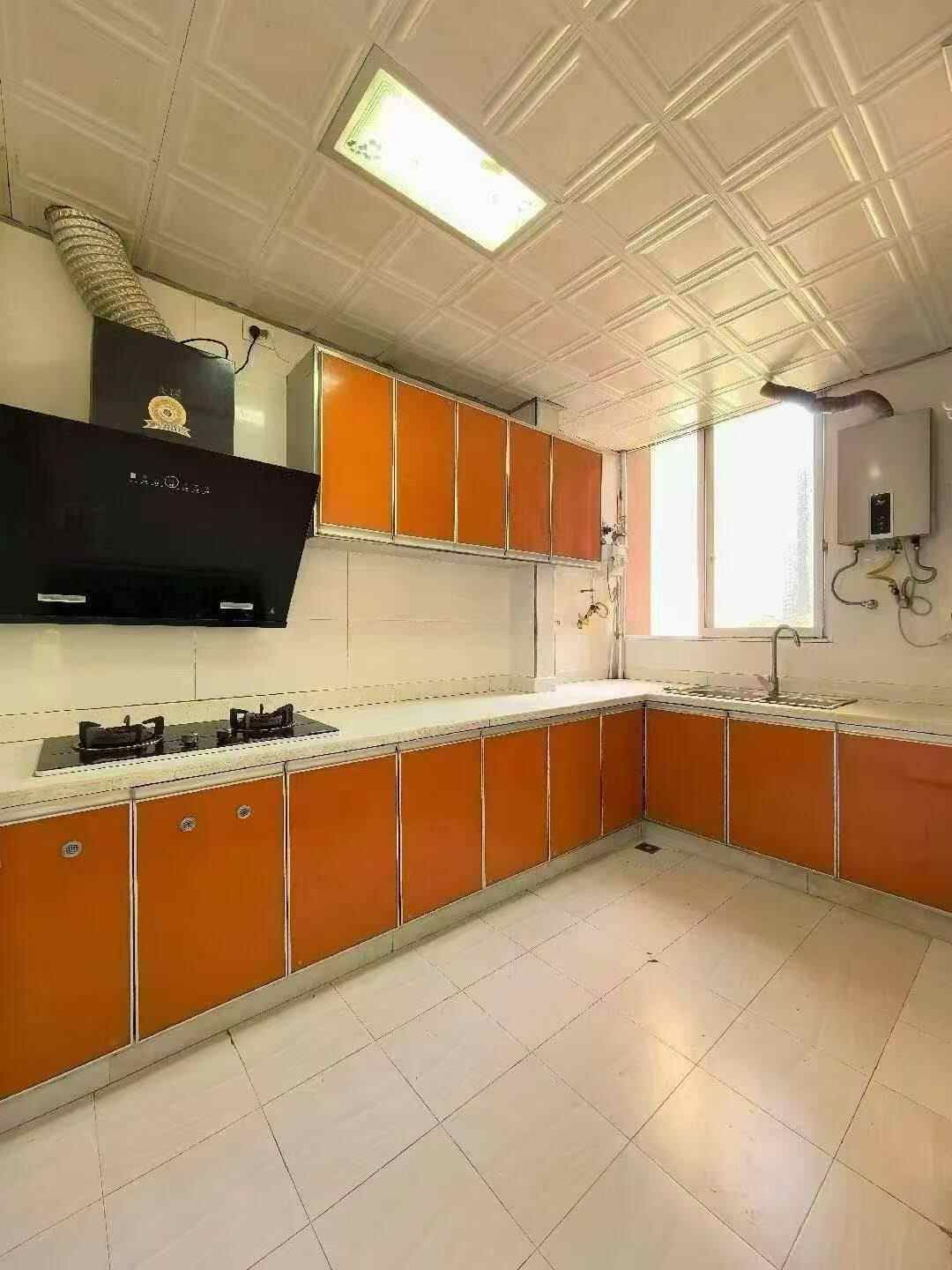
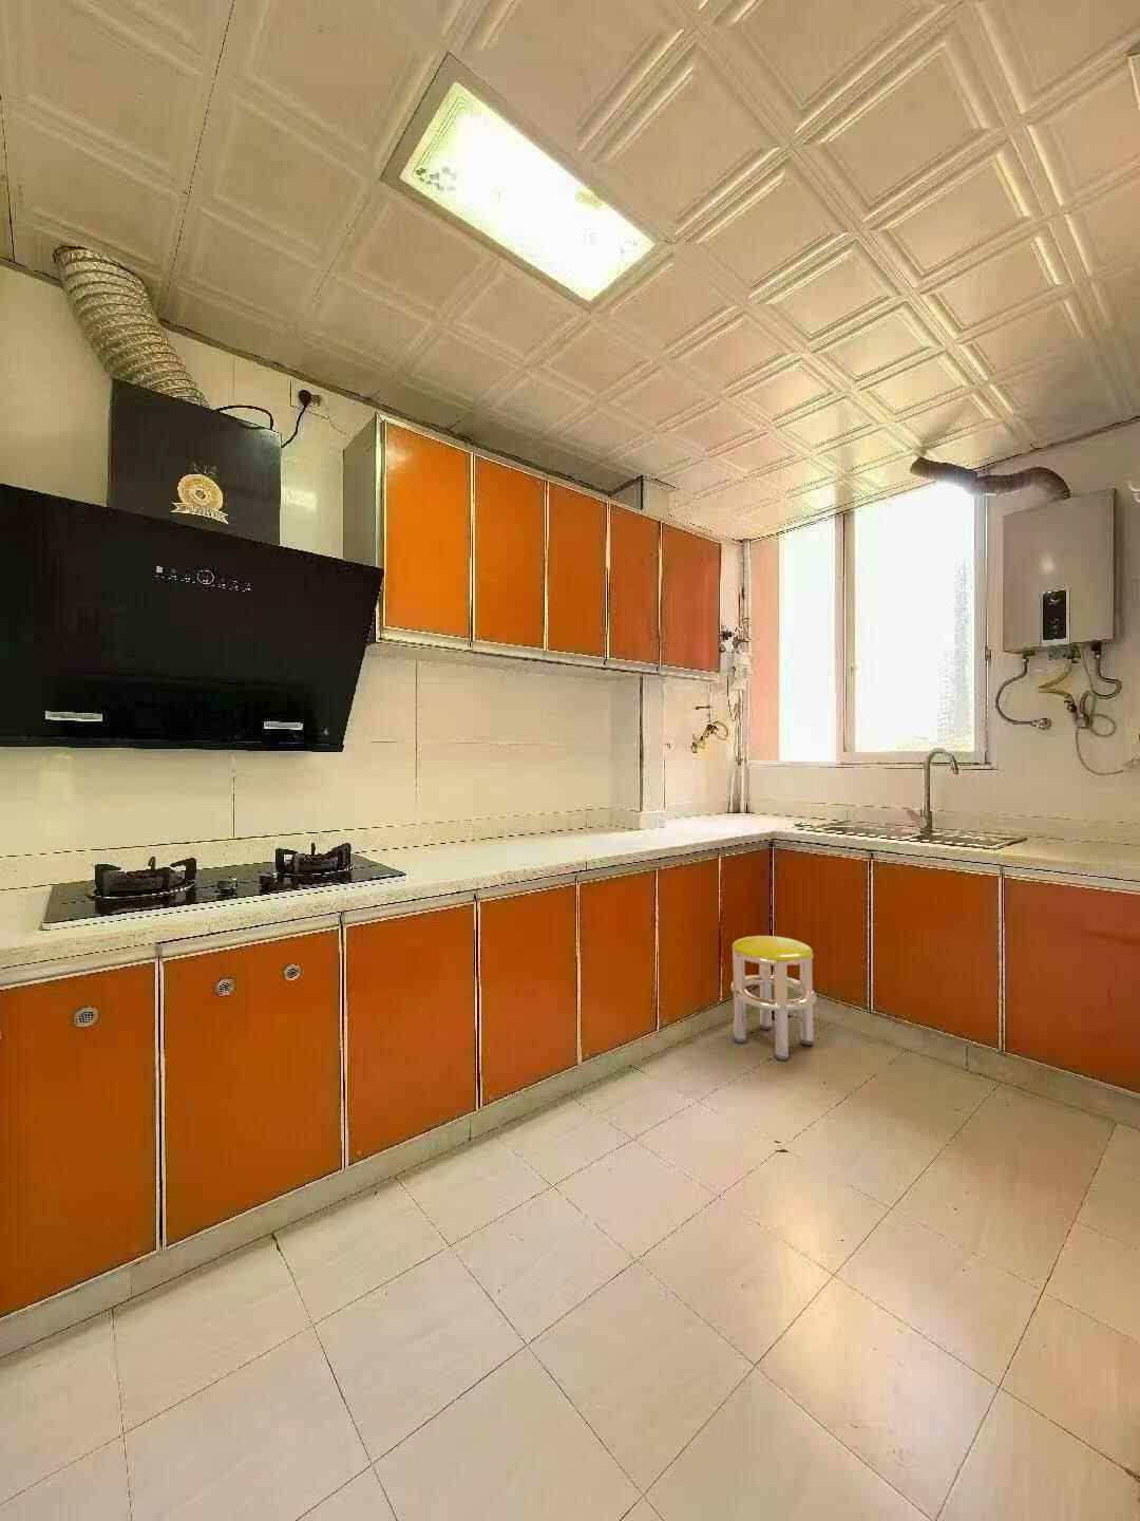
+ stool (770, 992)
